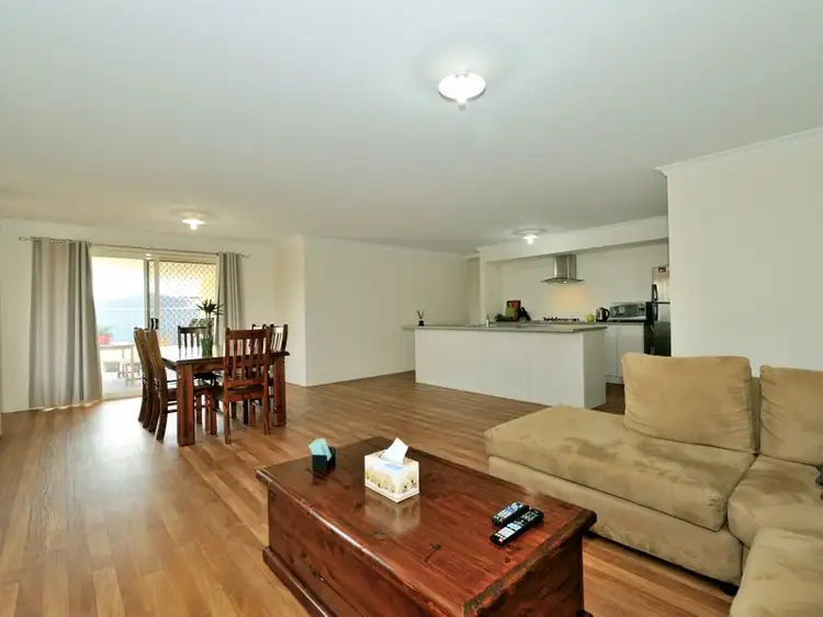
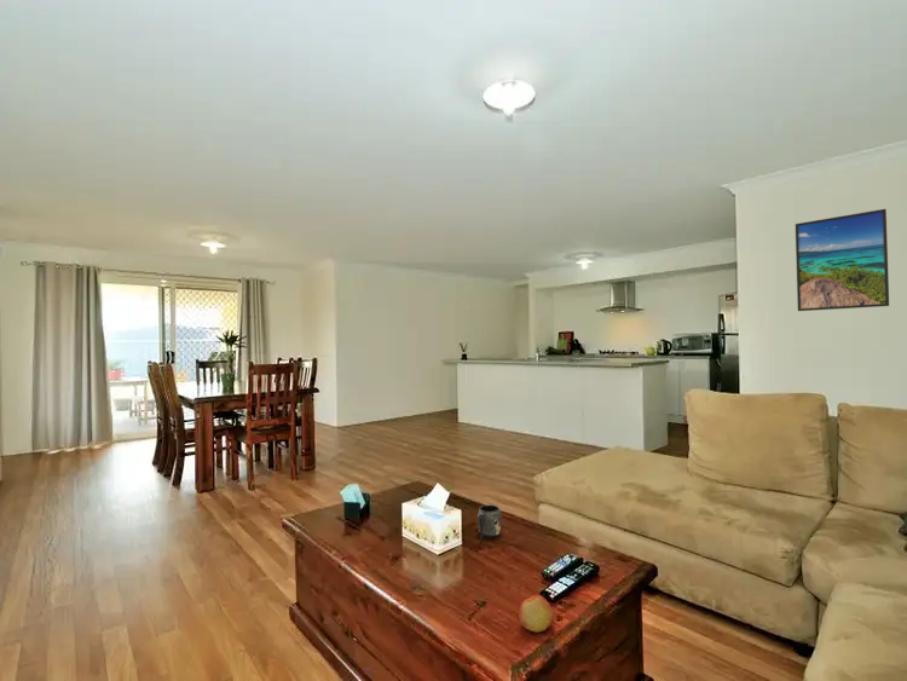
+ mug (487, 523)
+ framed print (839, 262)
+ apple (536, 611)
